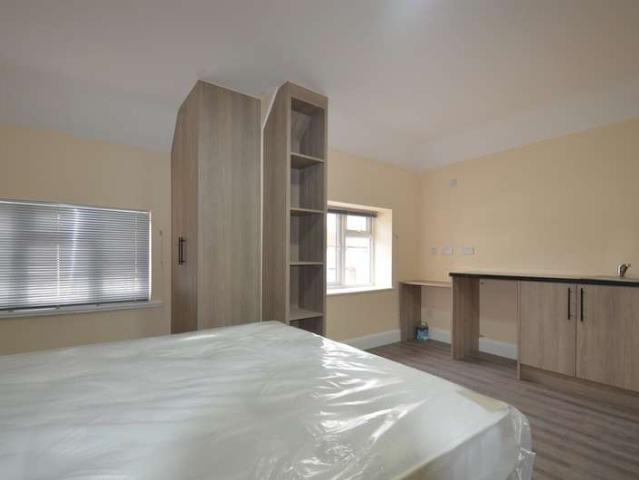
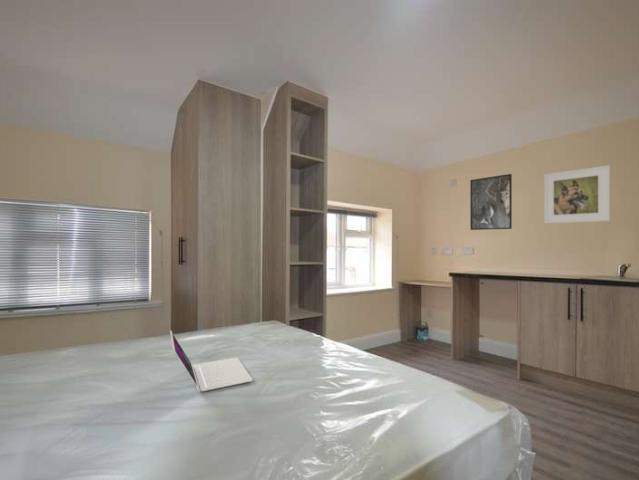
+ laptop (213, 361)
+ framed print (575, 196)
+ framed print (490, 203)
